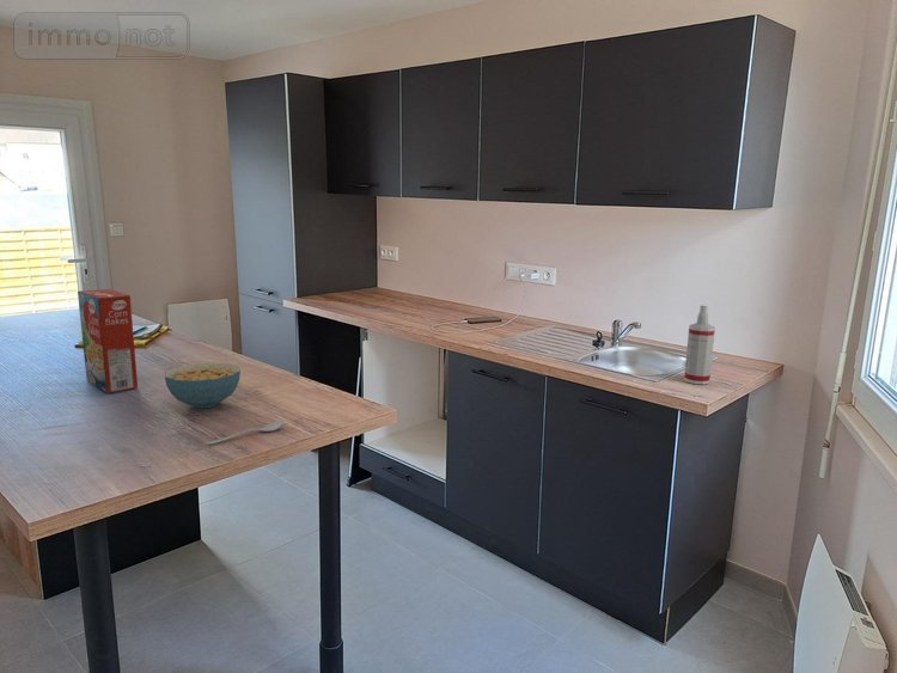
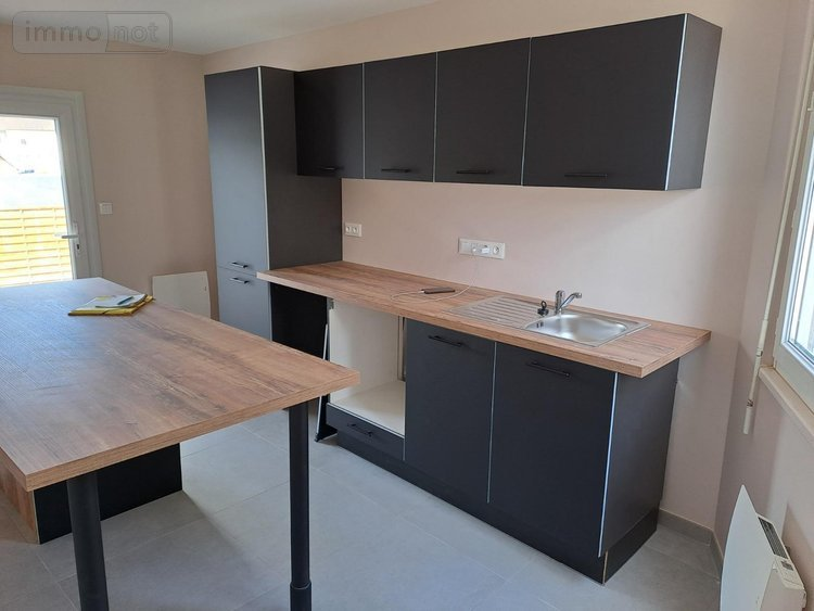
- spray bottle (700, 343)
- cereal box (106, 338)
- cereal bowl (203, 387)
- spoon (246, 430)
